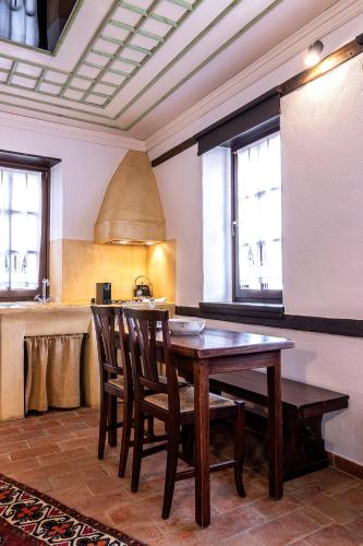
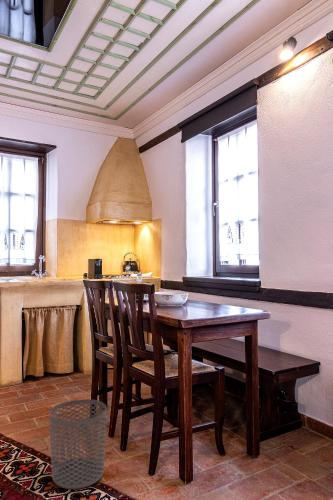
+ waste bin (78, 442)
